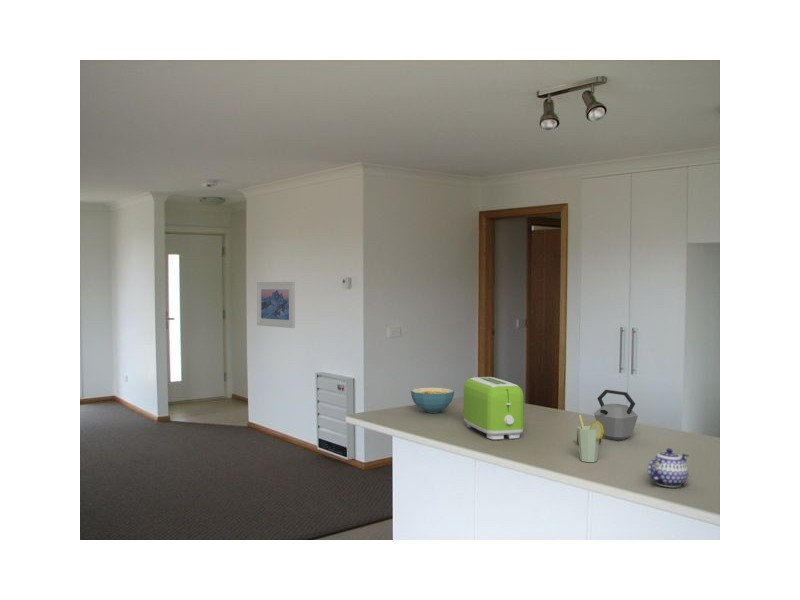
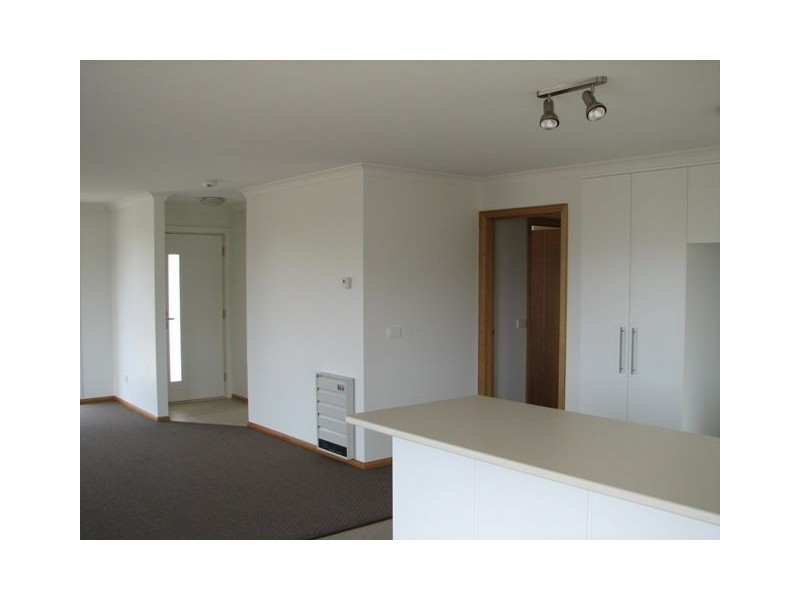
- toaster (492, 406)
- teapot (668, 466)
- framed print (275, 304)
- kettle (603, 416)
- cereal bowl (432, 401)
- cup (590, 439)
